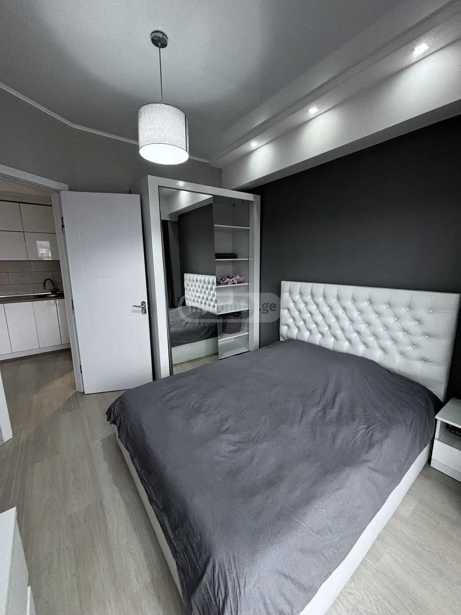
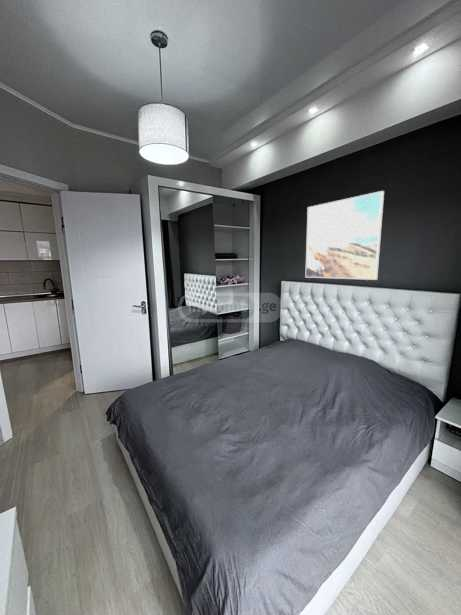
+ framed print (339, 240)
